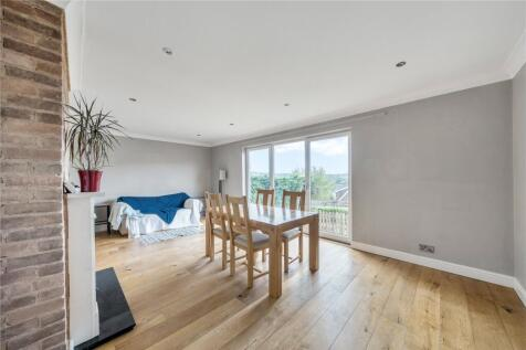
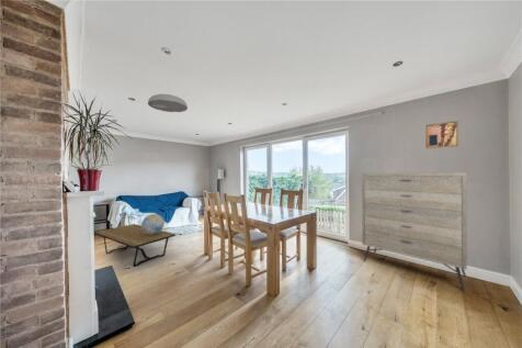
+ coffee table (134, 244)
+ dresser (410, 221)
+ ceiling light (168, 102)
+ wall art (441, 135)
+ decorative globe (152, 224)
